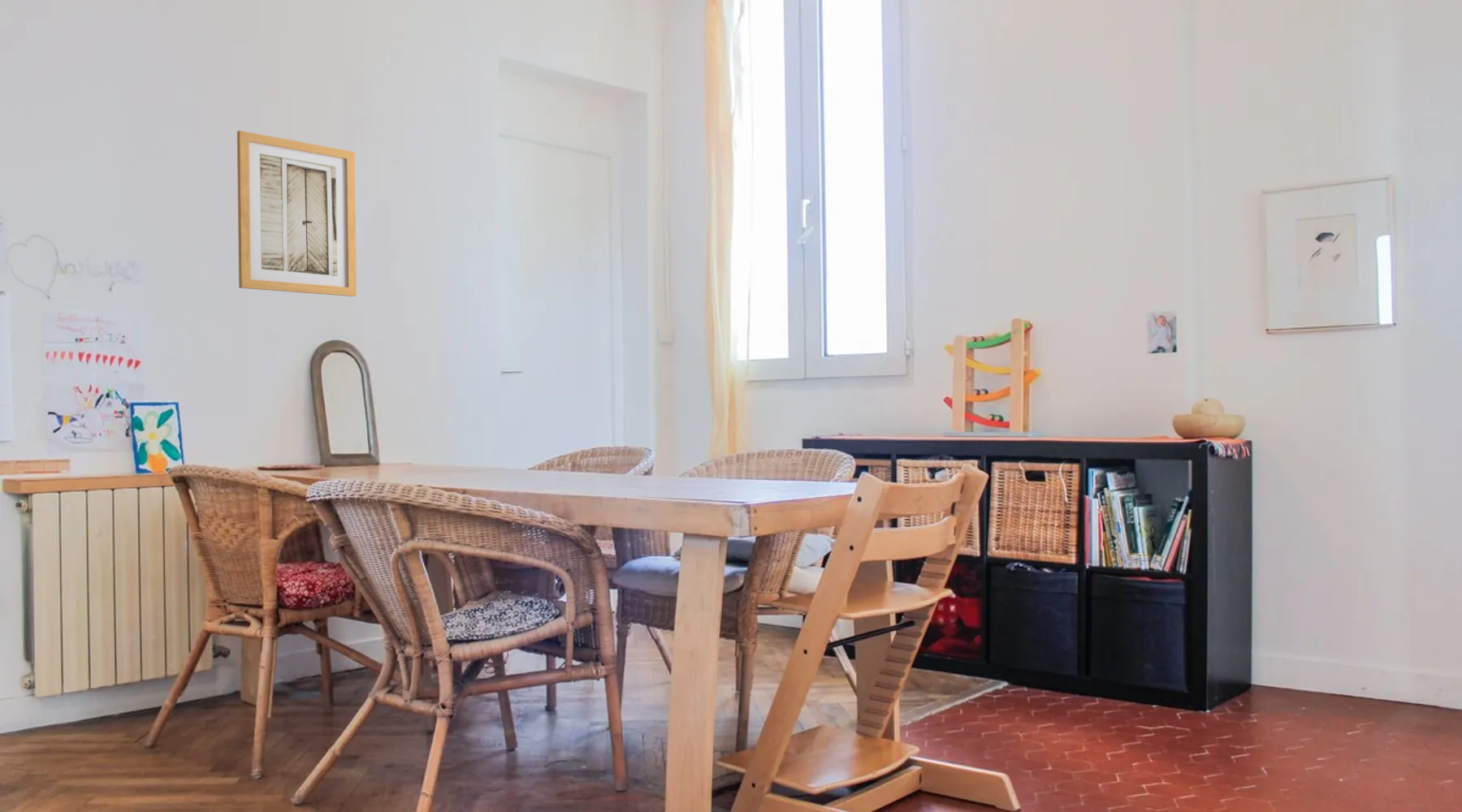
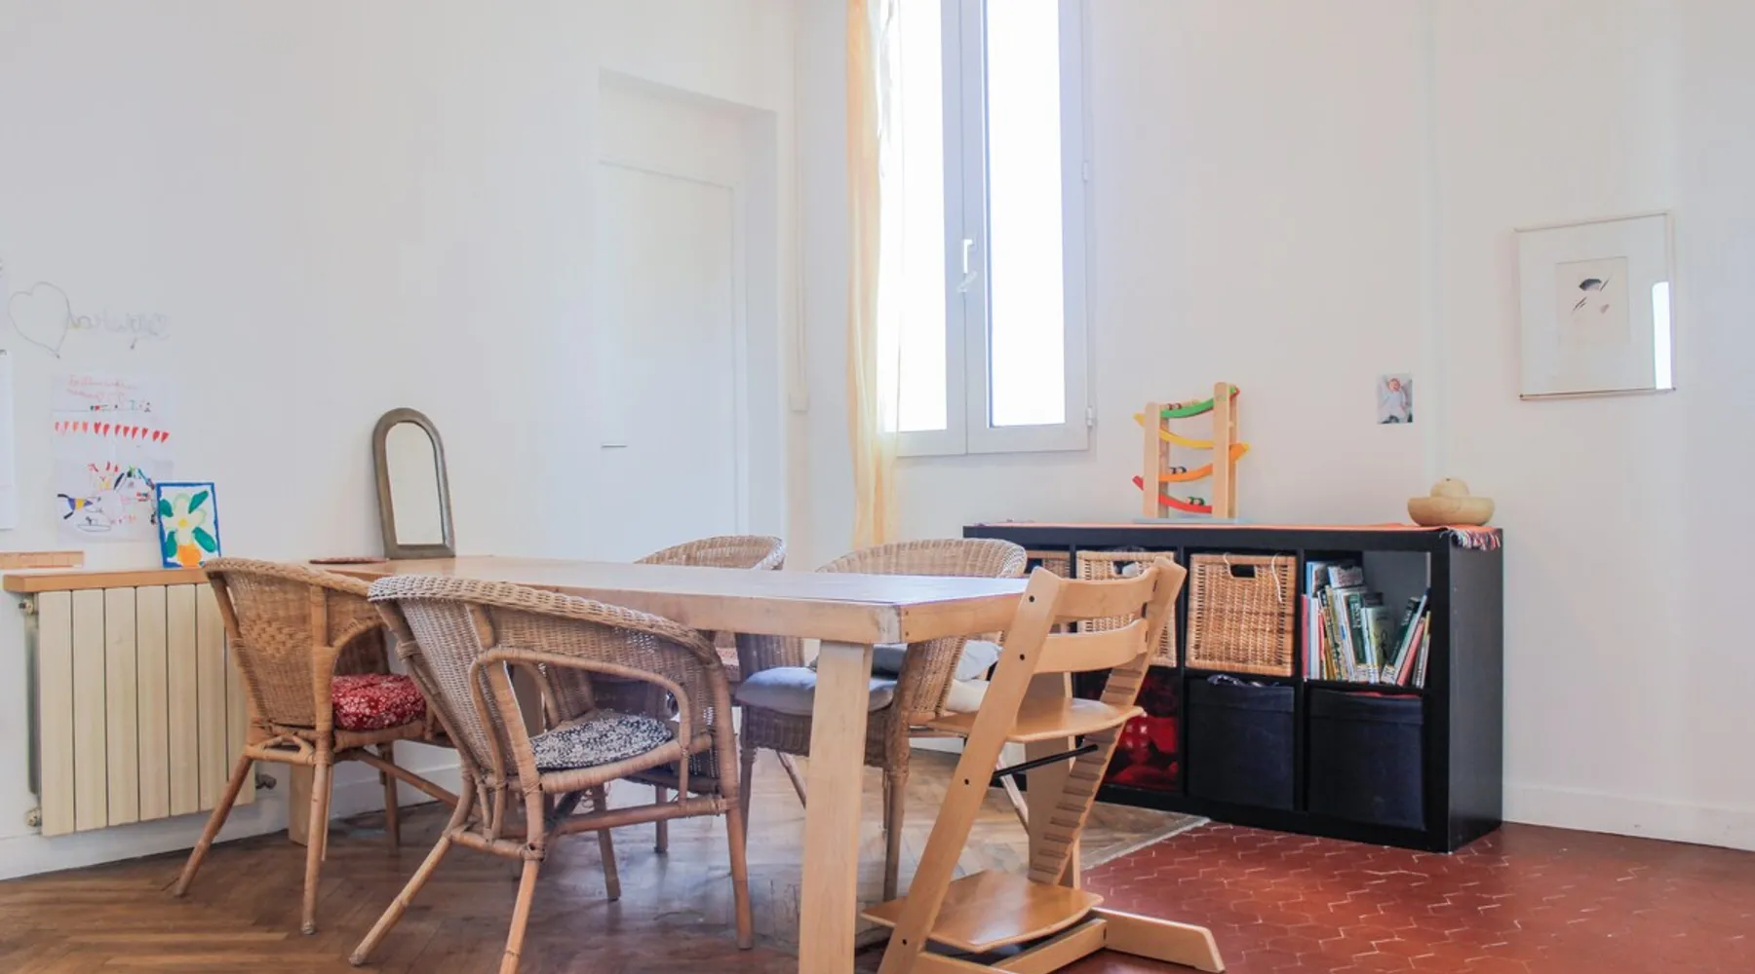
- wall art (299, 217)
